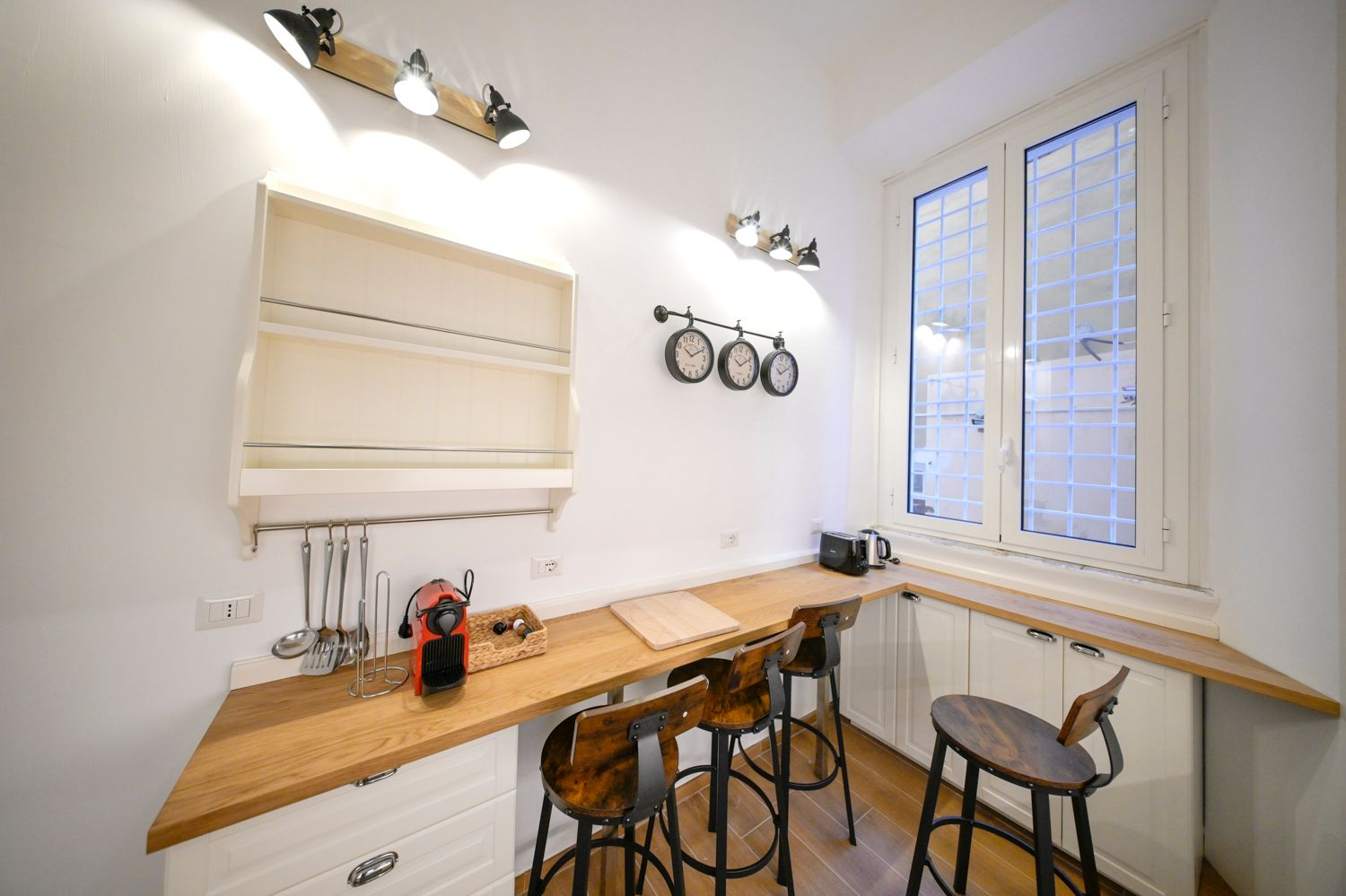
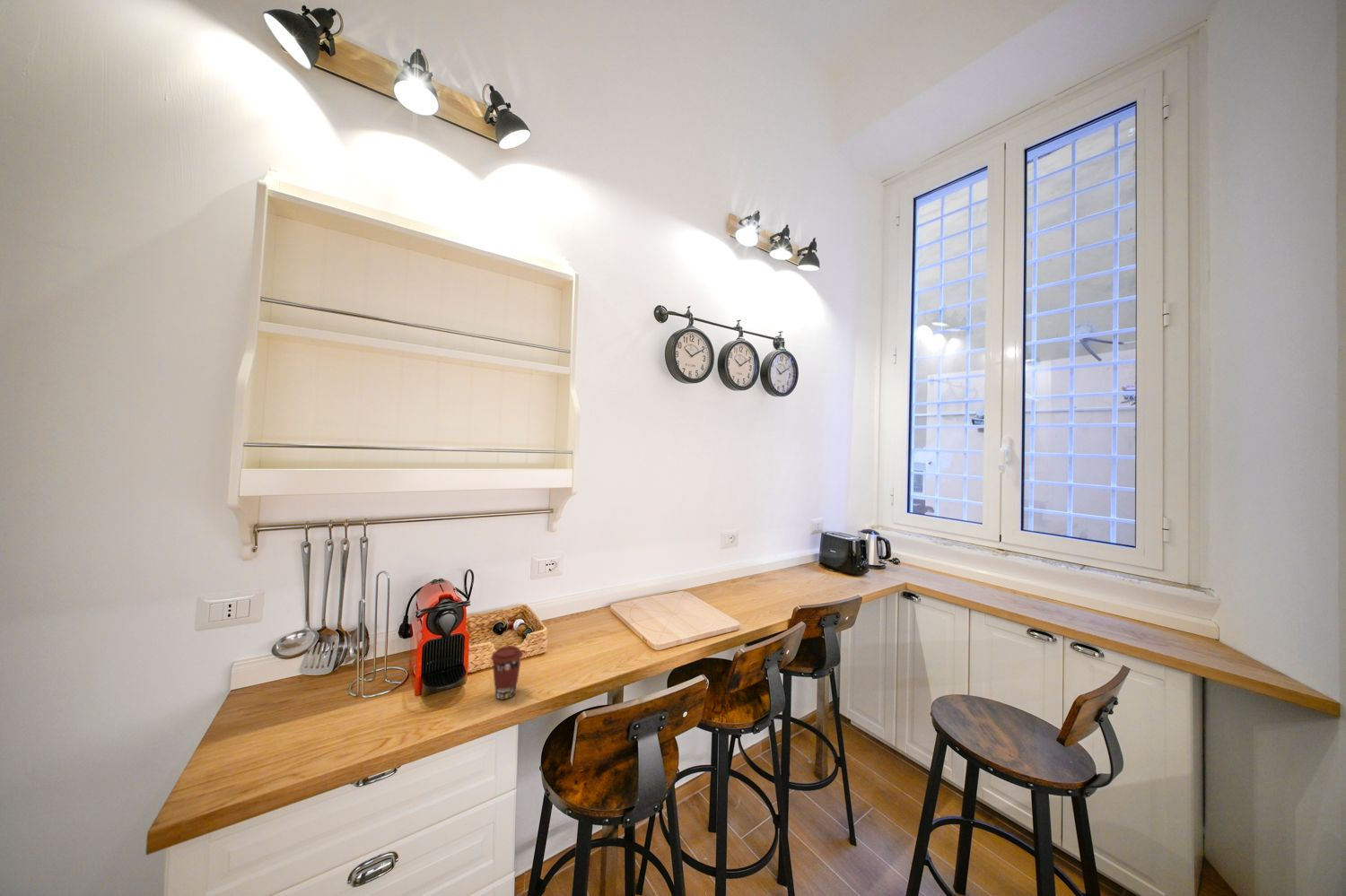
+ coffee cup (506, 672)
